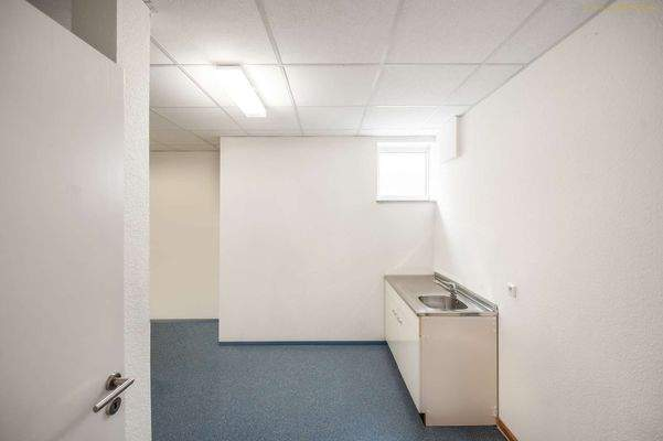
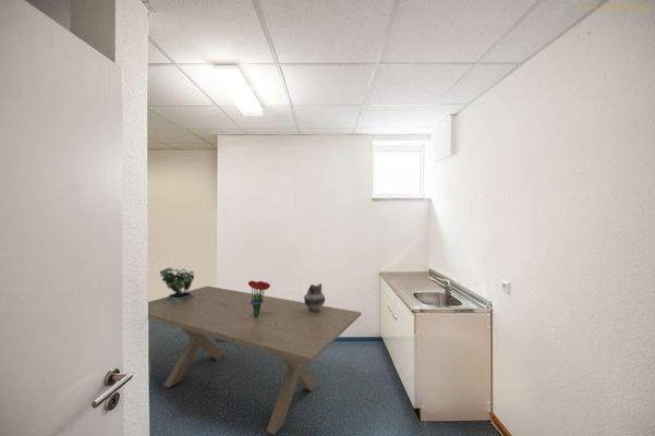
+ bouquet (257, 298)
+ dining table (242, 346)
+ potted plant (177, 281)
+ ceramic jug (314, 295)
